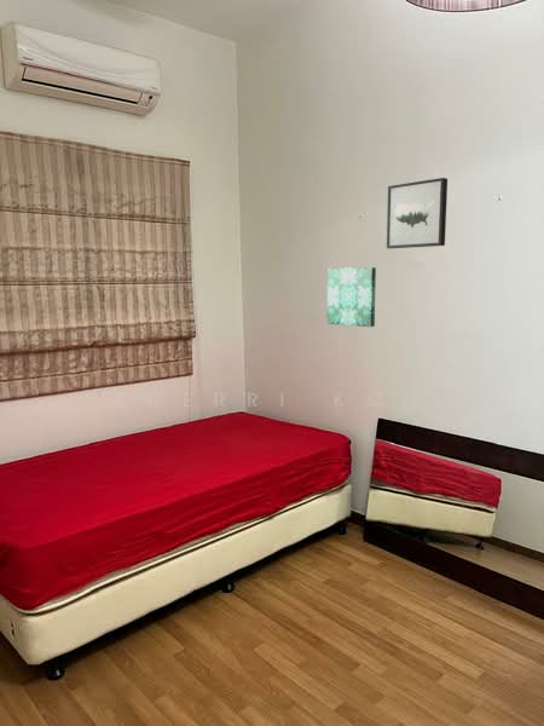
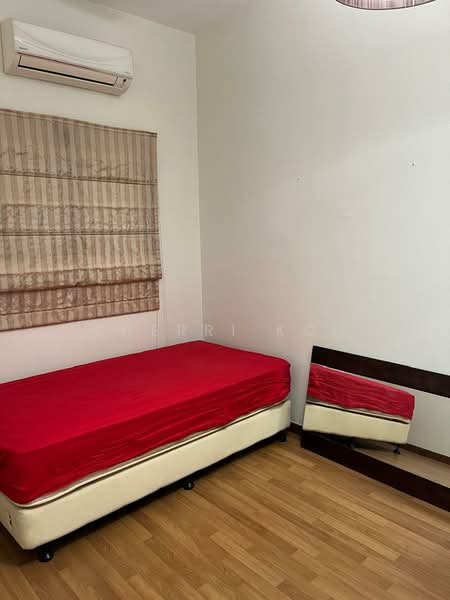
- wall art (415, 214)
- wall art (349, 296)
